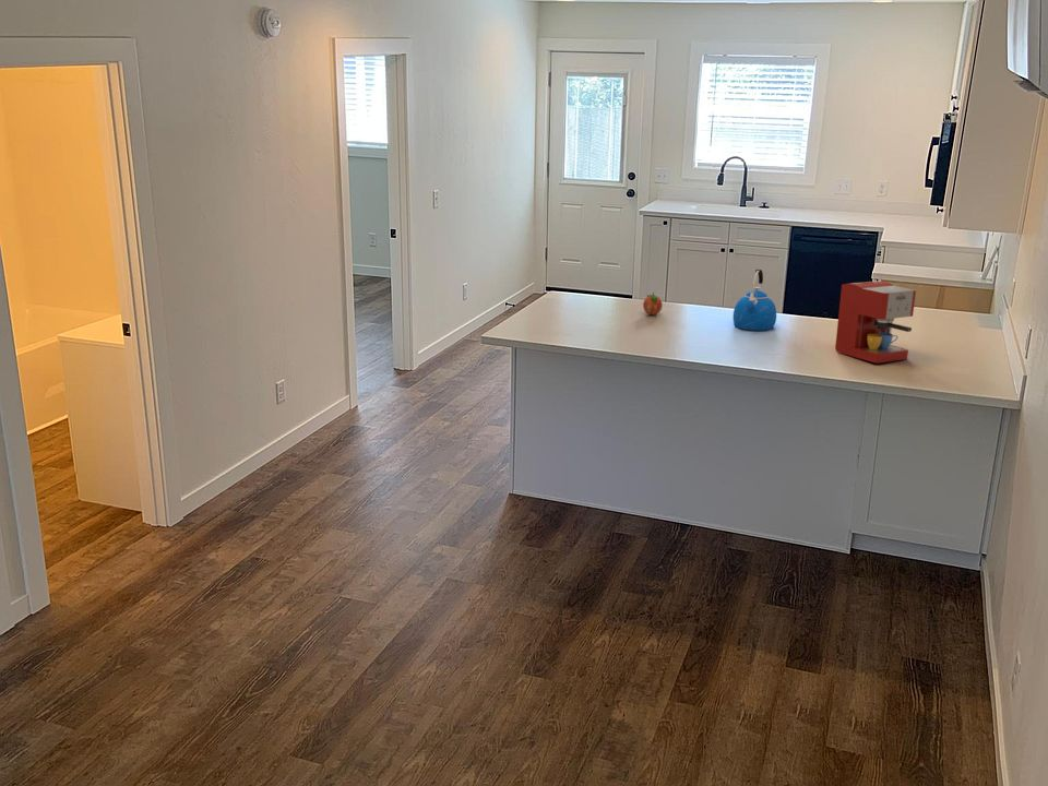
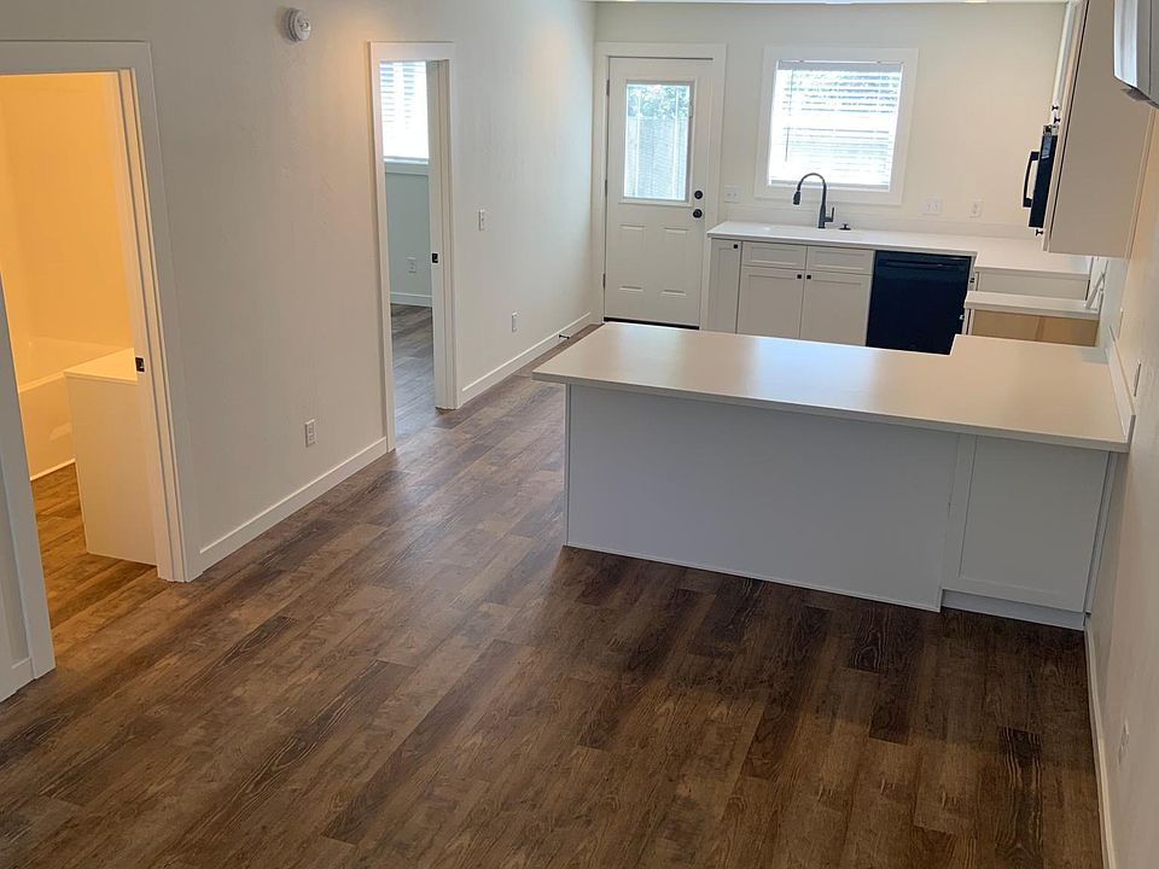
- kettle (754, 299)
- coffee maker (874, 320)
- fruit (652, 303)
